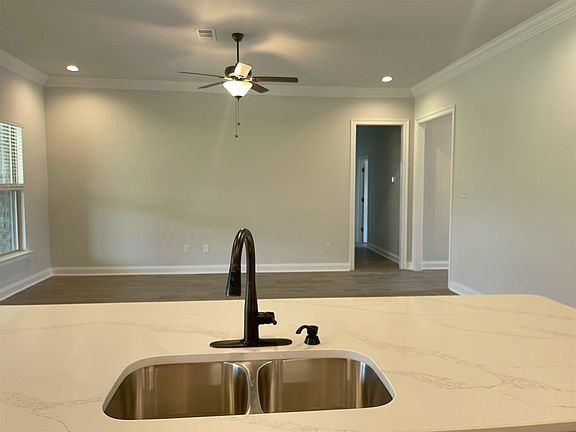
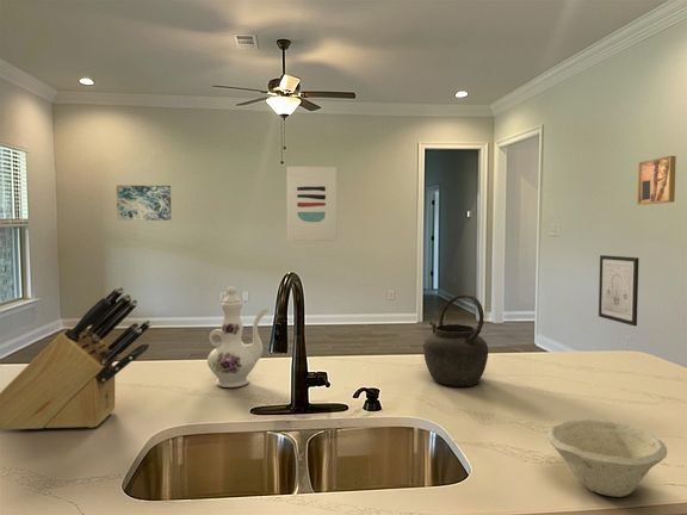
+ wall art (311, 204)
+ wall art (143, 203)
+ bowl (604, 459)
+ wall art (617, 288)
+ wall art (655, 181)
+ chinaware (239, 334)
+ knife block (68, 354)
+ kettle (452, 335)
